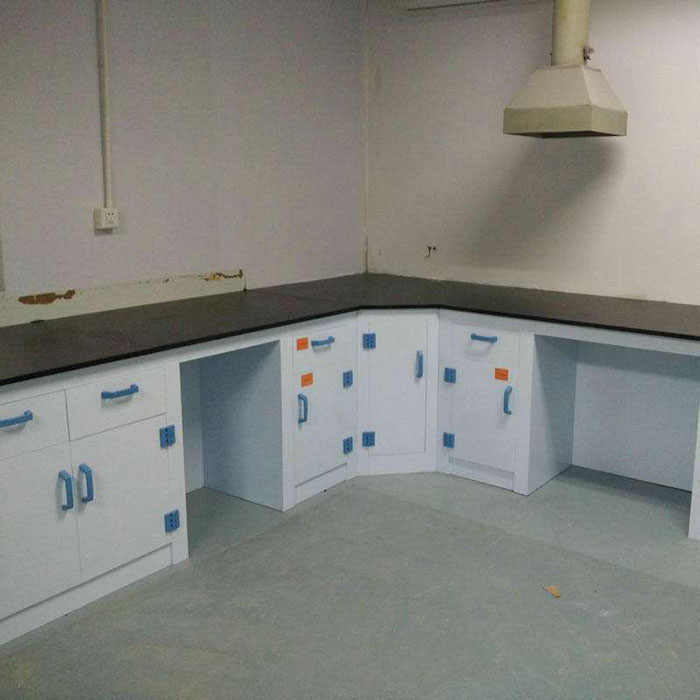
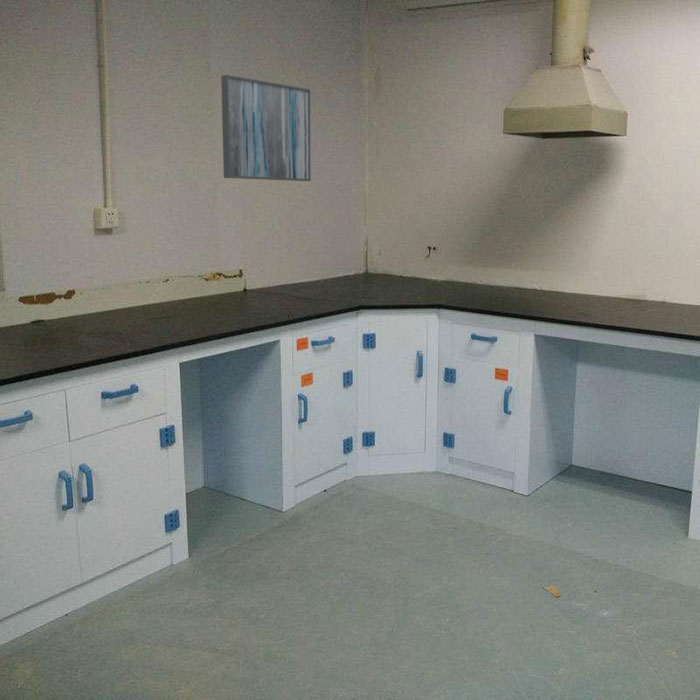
+ wall art (268, 131)
